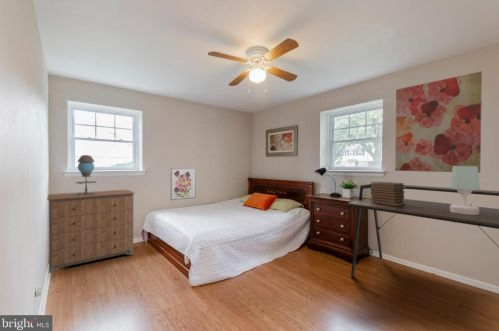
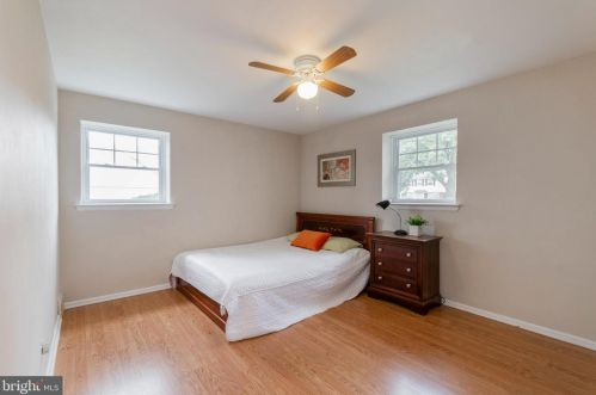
- wall art (183, 183)
- table lamp (464, 189)
- desk (423, 217)
- dresser (93, 225)
- table lamp (86, 174)
- book stack (386, 192)
- wall art (433, 126)
